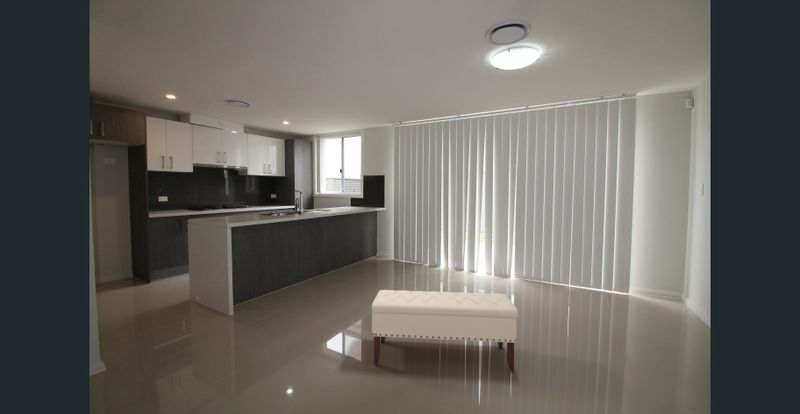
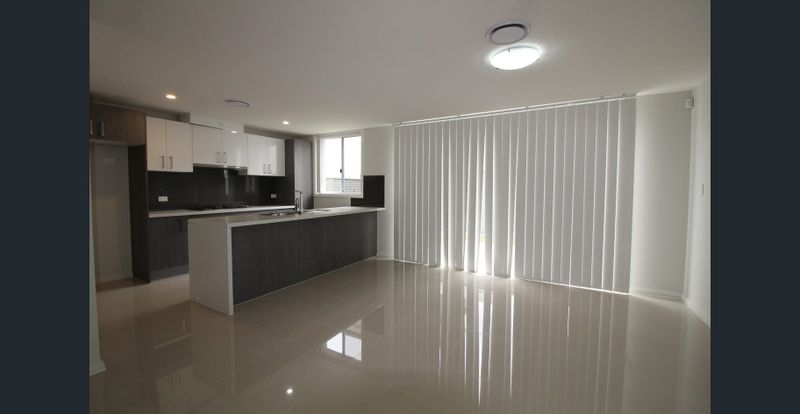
- bench (441, 326)
